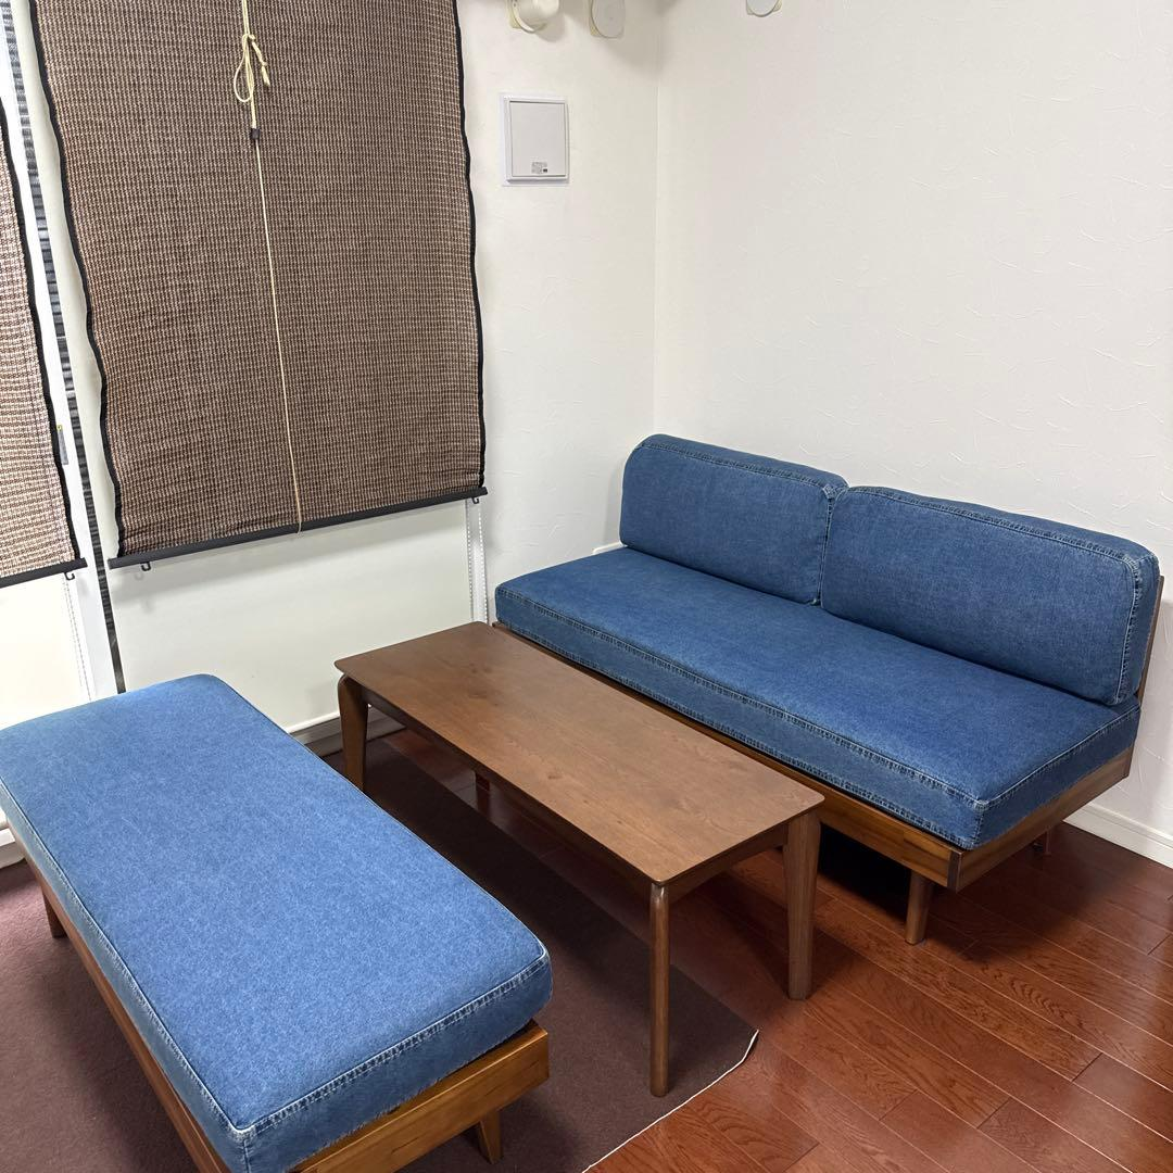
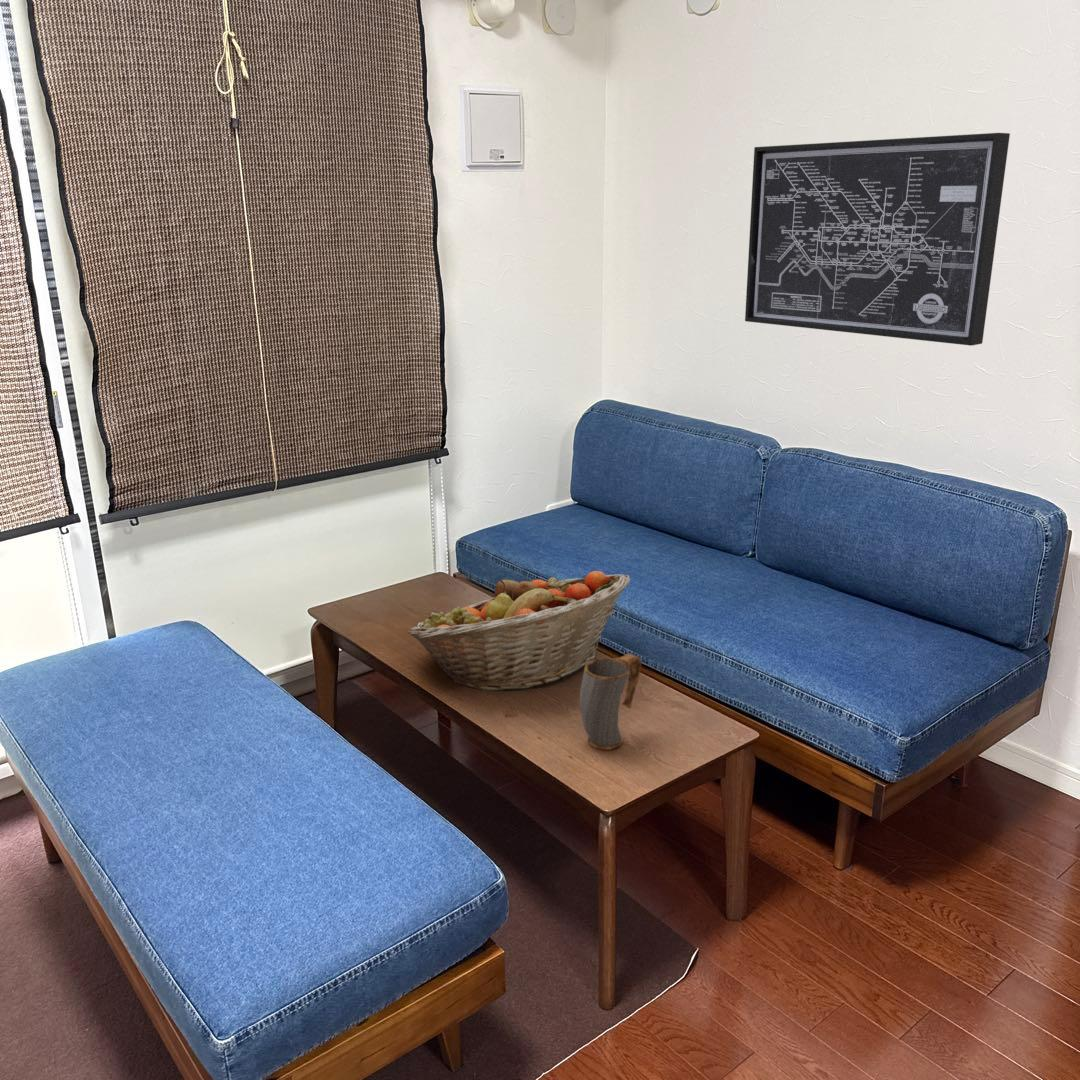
+ wall art (861, 239)
+ fruit basket (522, 621)
+ mug (611, 701)
